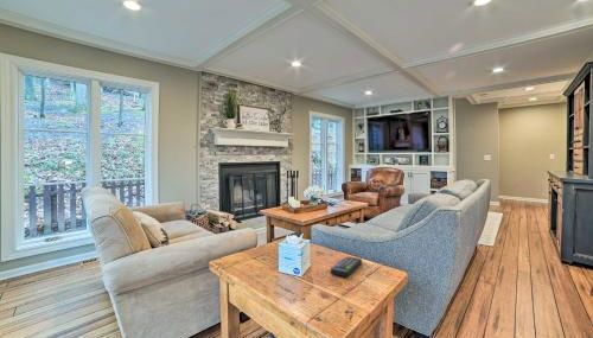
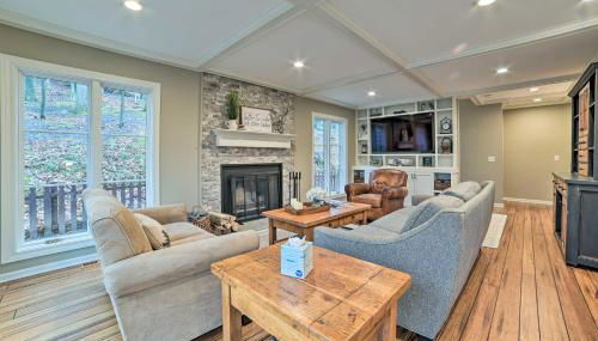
- remote control (346, 264)
